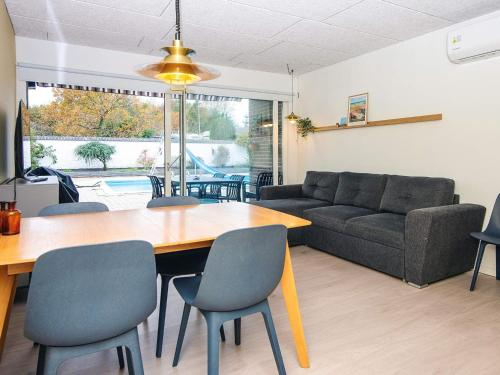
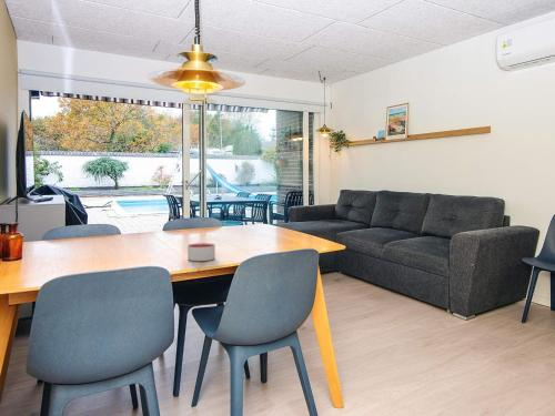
+ candle (201, 251)
